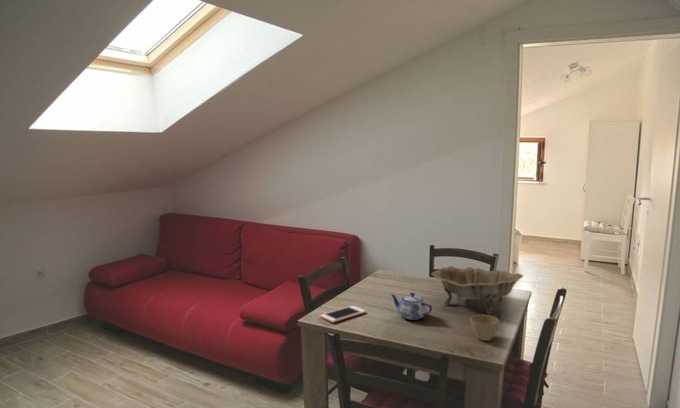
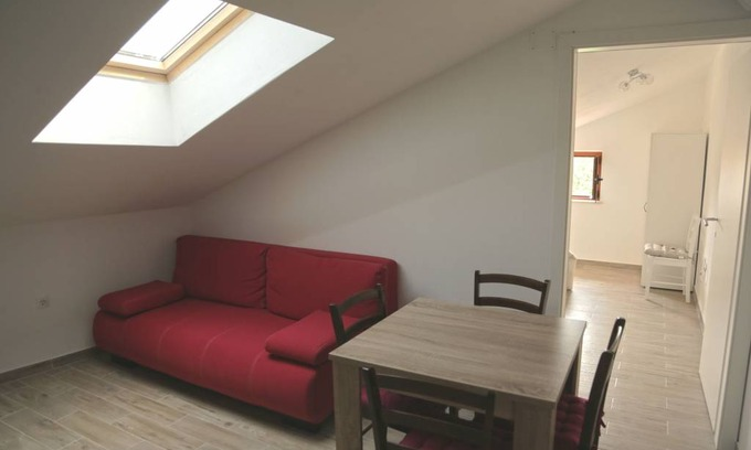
- flower pot (484, 328)
- decorative bowl (474, 288)
- cell phone (343, 313)
- teapot (410, 304)
